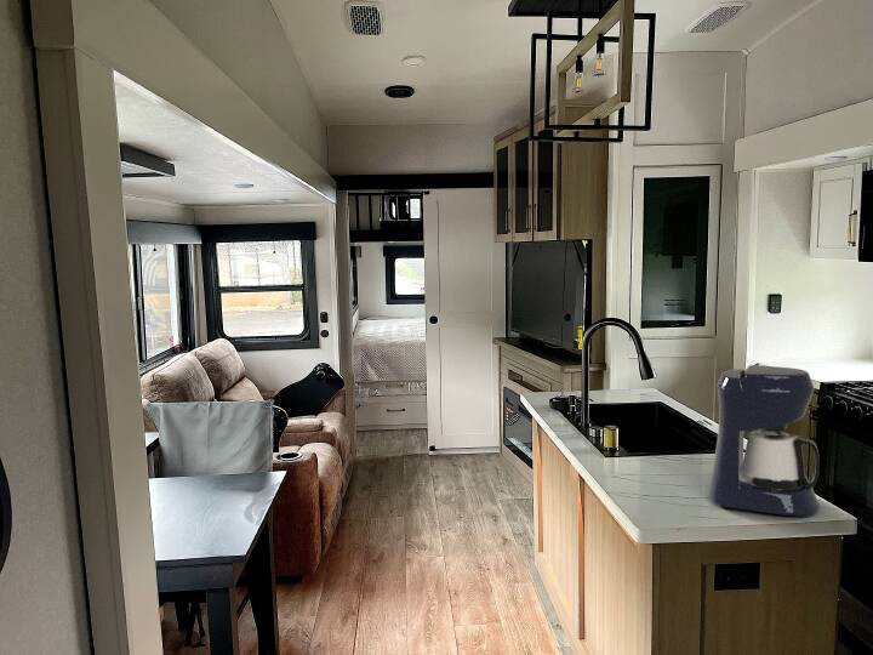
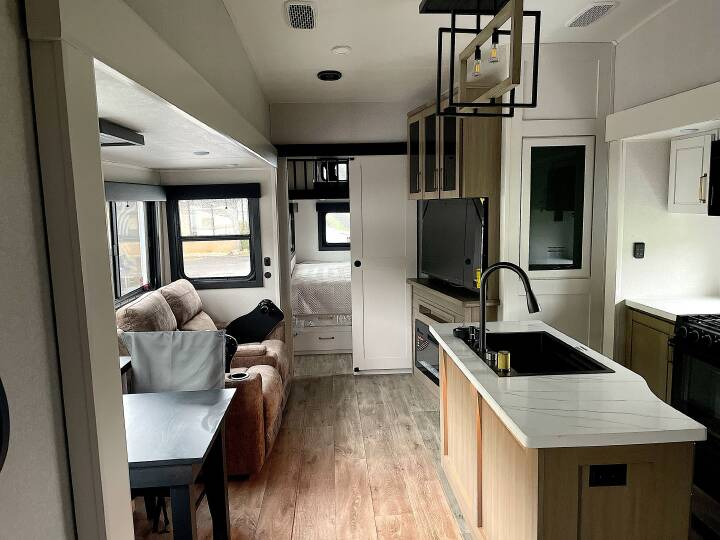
- coffee maker (760, 434)
